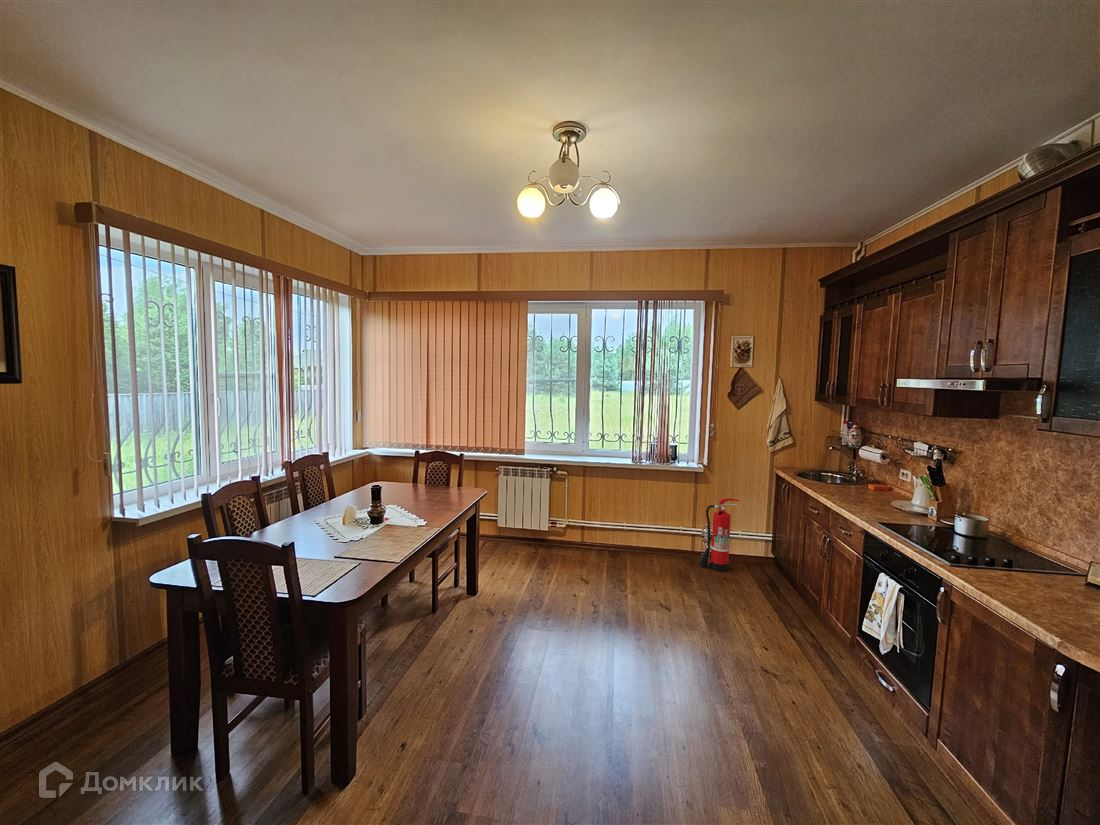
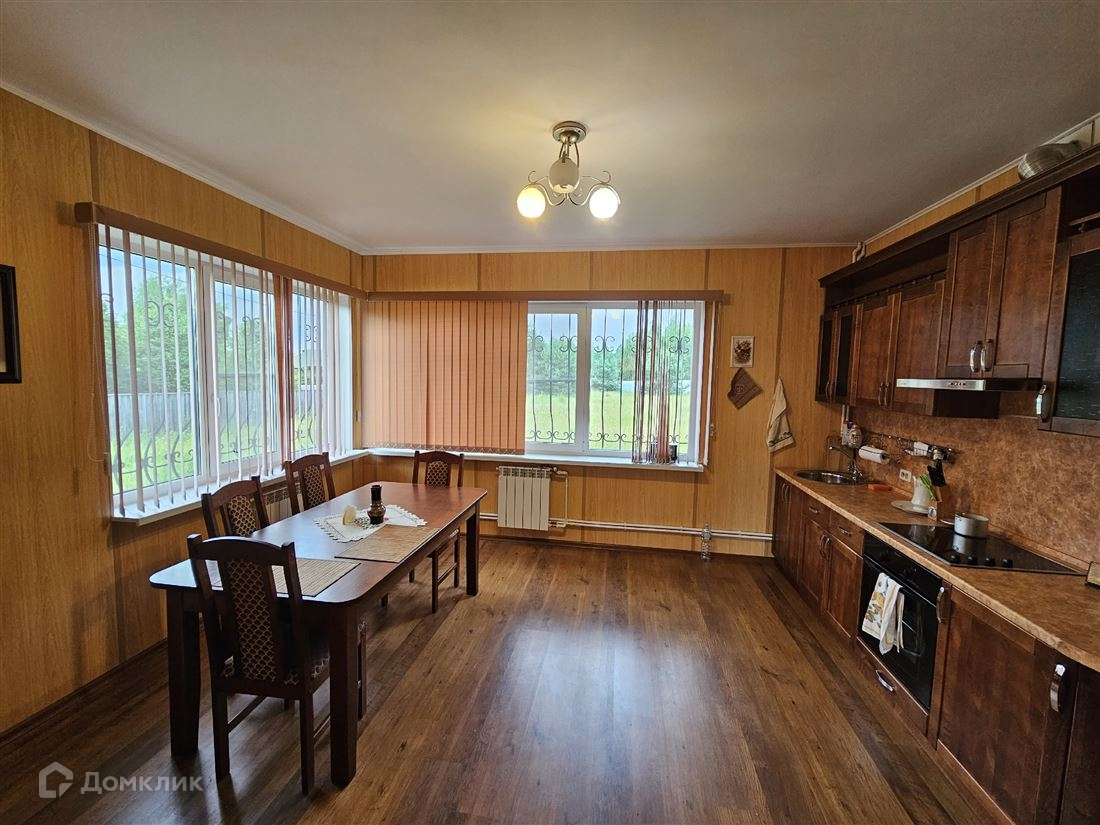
- fire extinguisher (719, 533)
